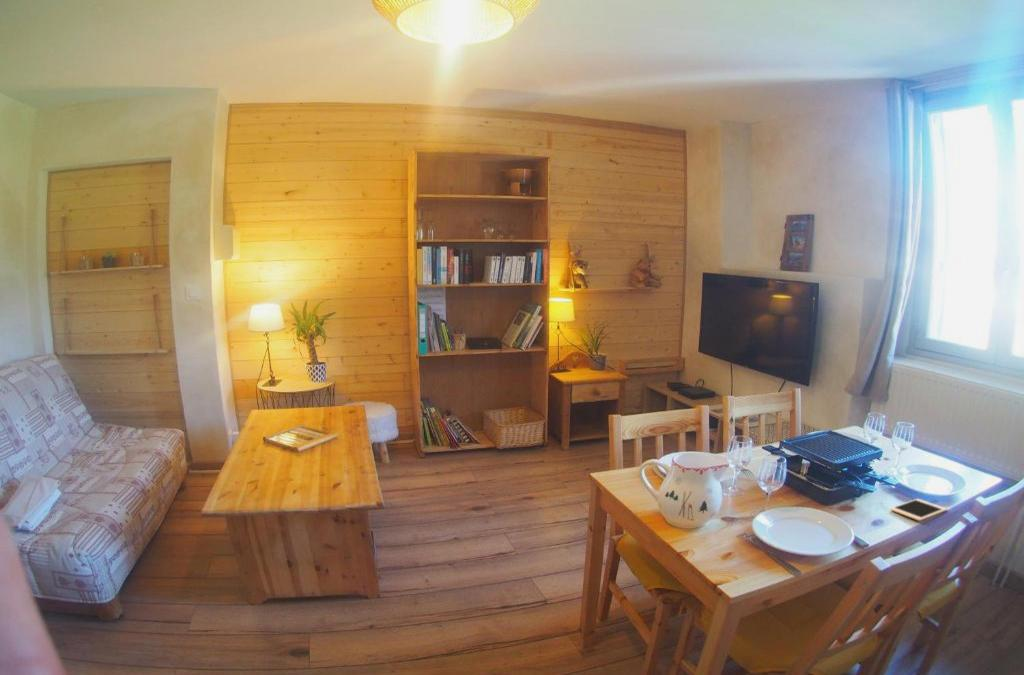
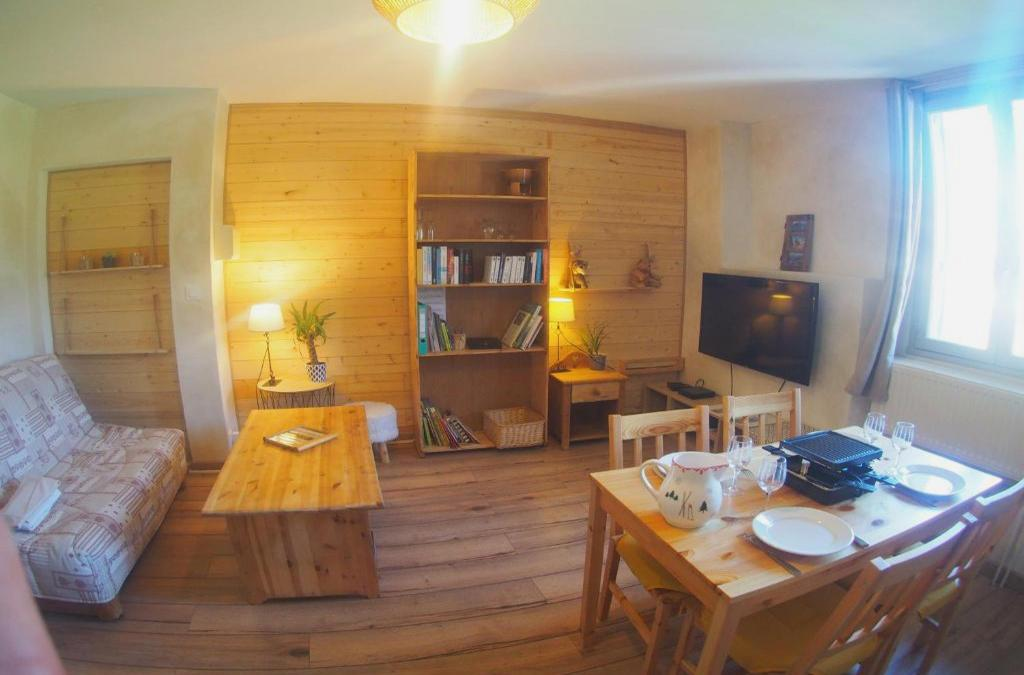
- cell phone (918, 509)
